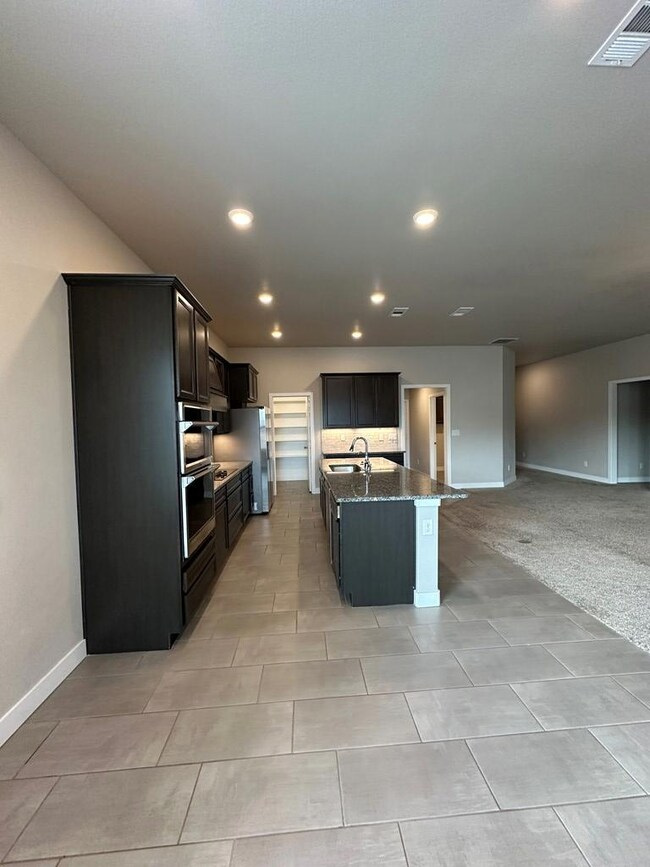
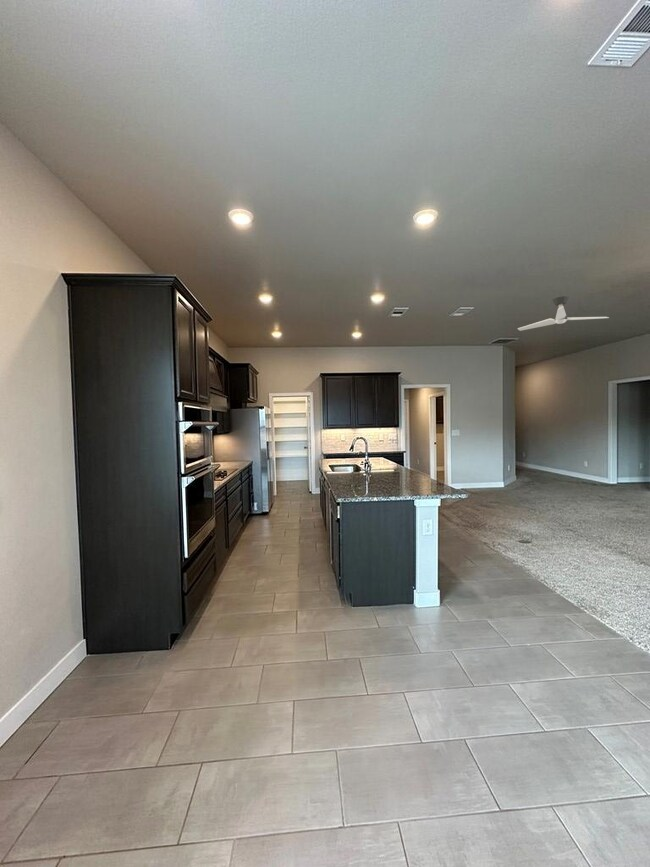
+ ceiling fan (560, 308)
